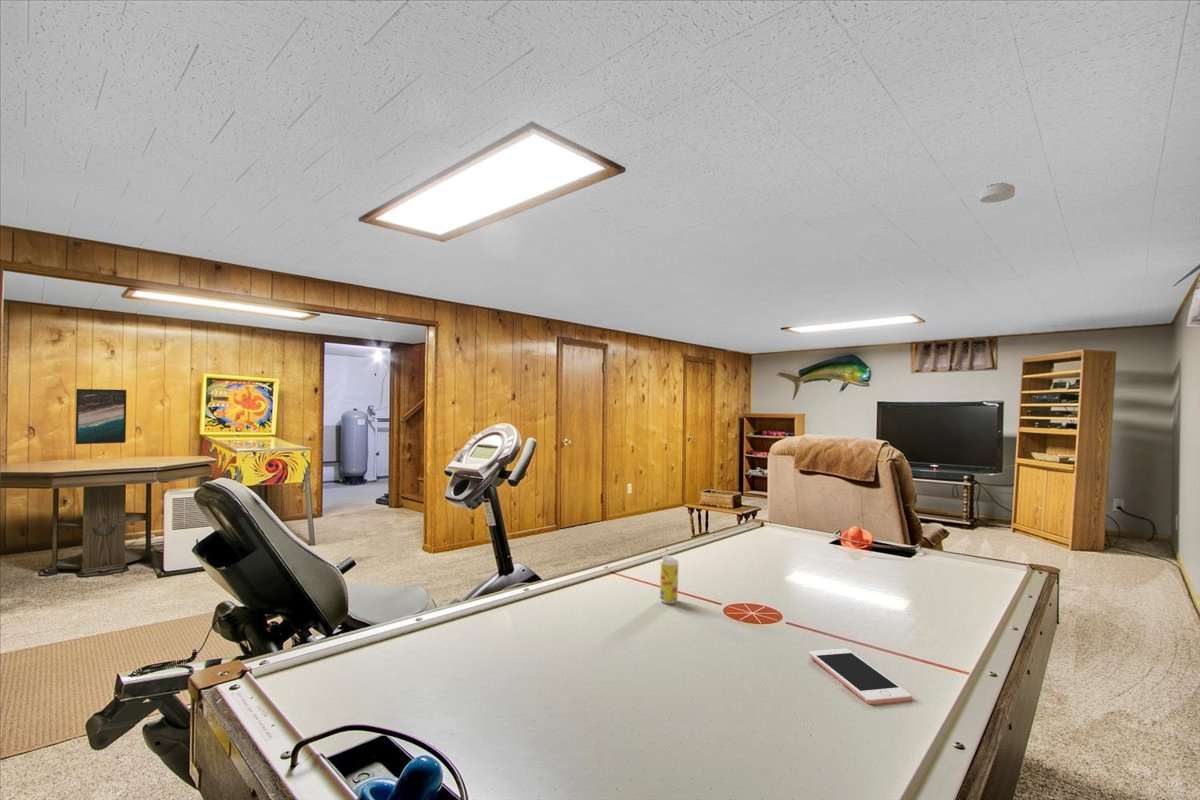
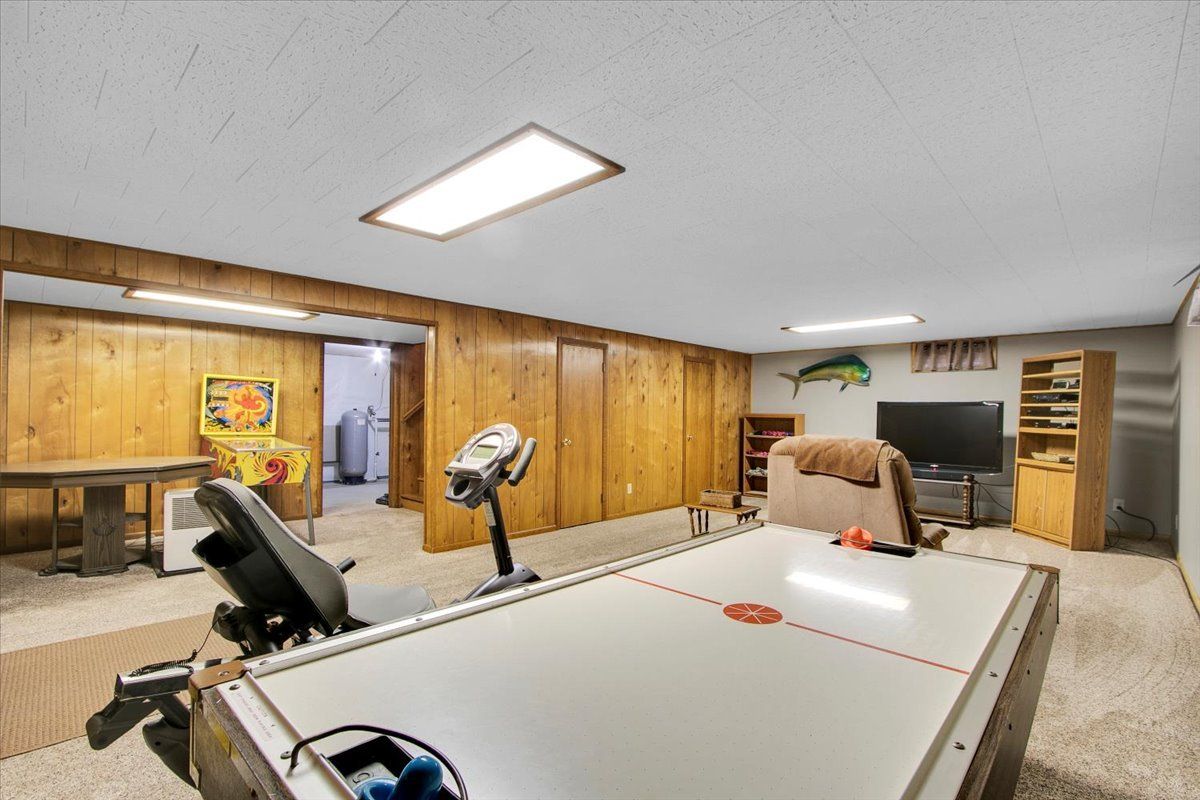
- cell phone (856, 674)
- beverage can (669, 578)
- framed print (101, 416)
- smoke detector (997, 191)
